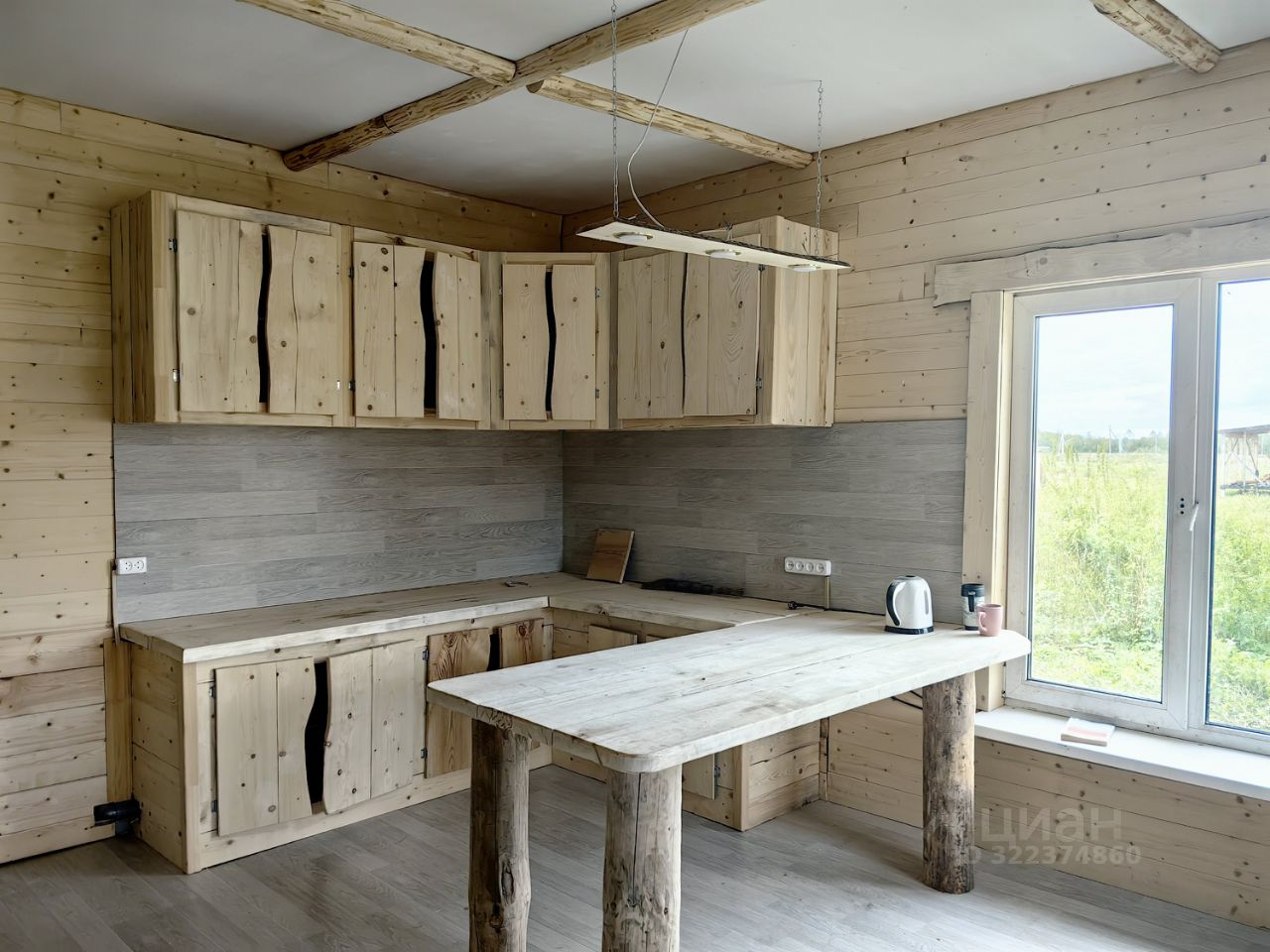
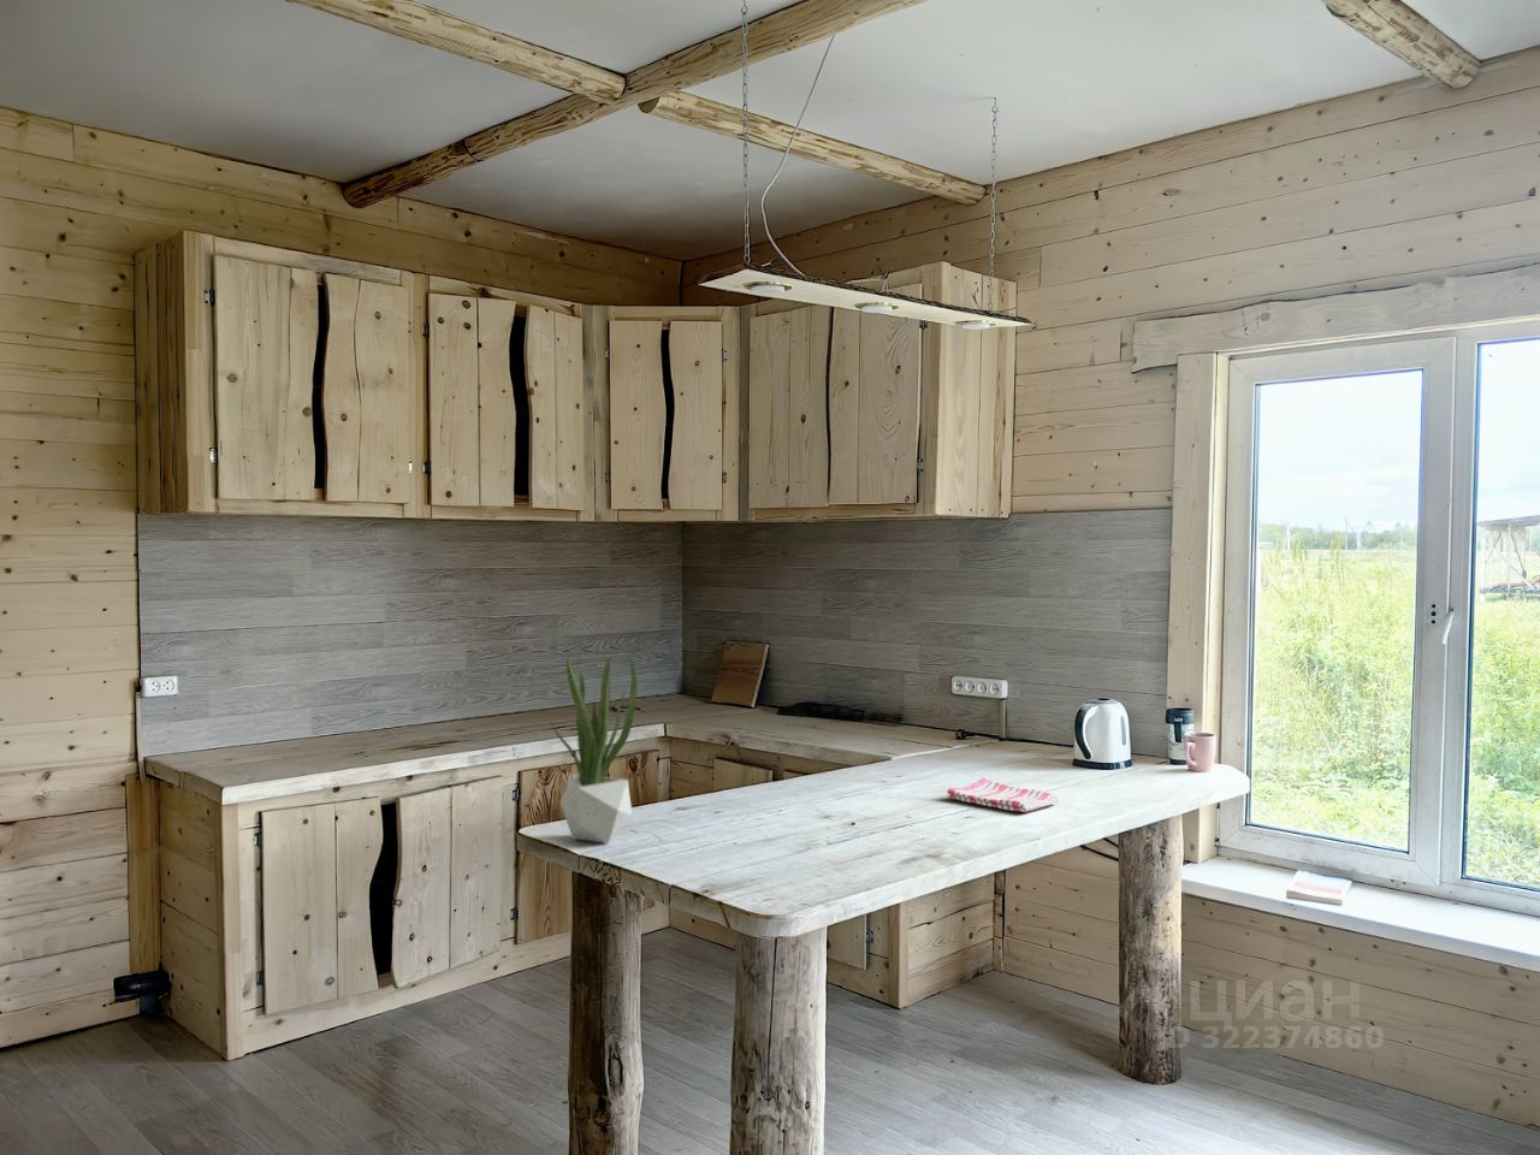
+ potted plant (599, 747)
+ dish towel (1002, 793)
